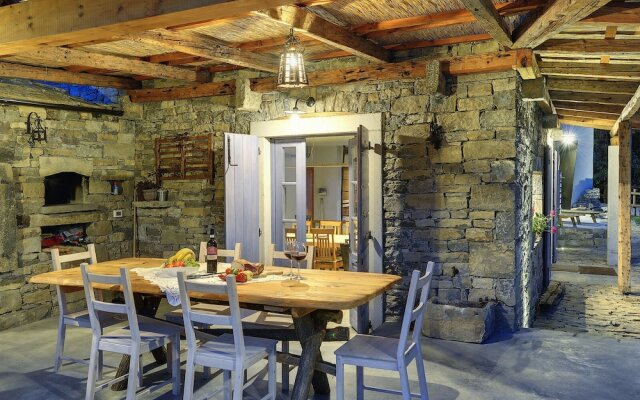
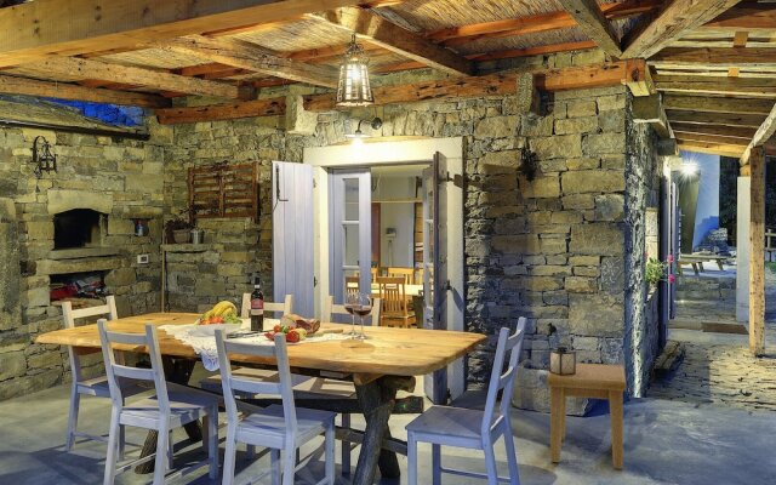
+ side table (587, 396)
+ lantern (561, 349)
